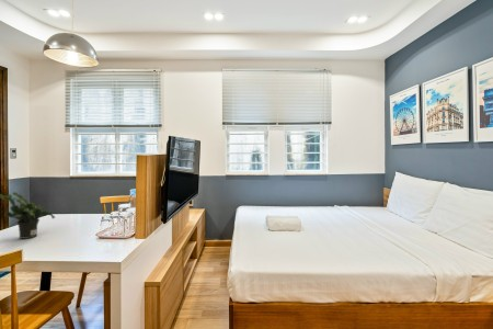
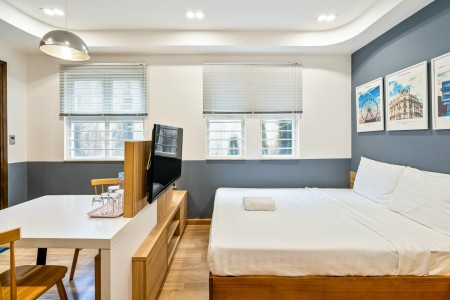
- potted plant (24, 215)
